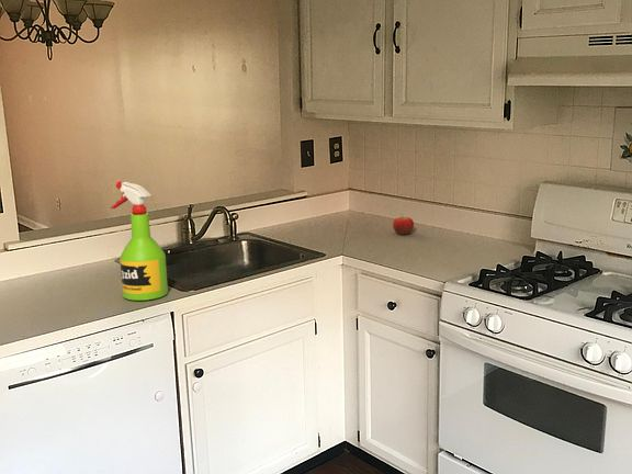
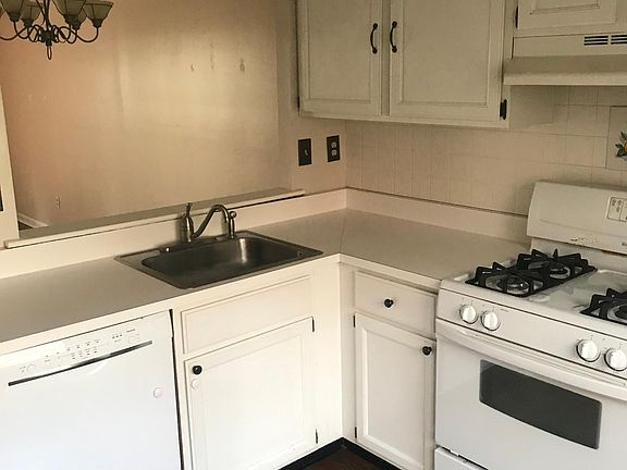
- spray bottle (135, 238)
- fruit (403, 224)
